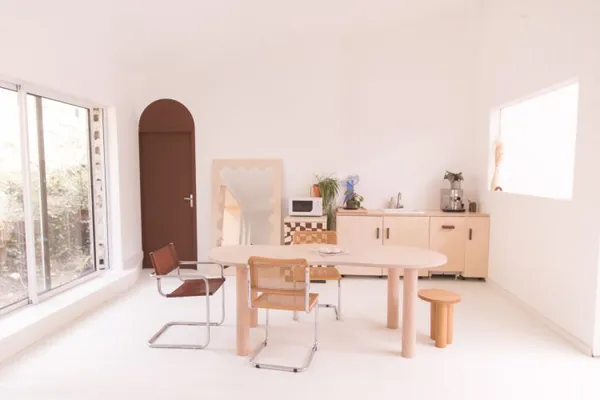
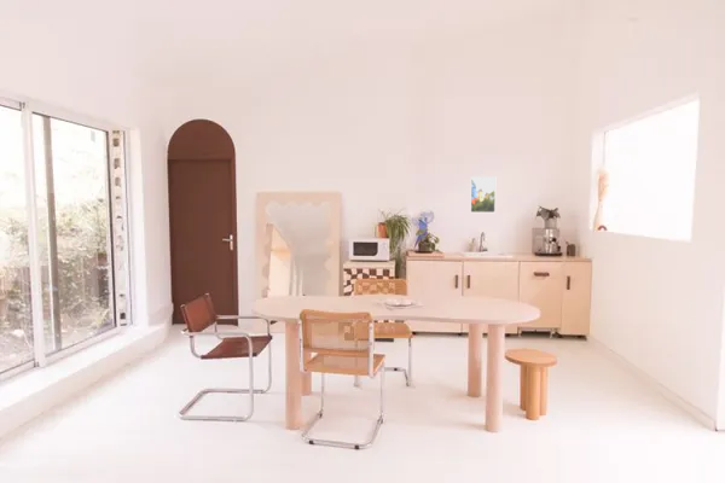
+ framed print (482, 194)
